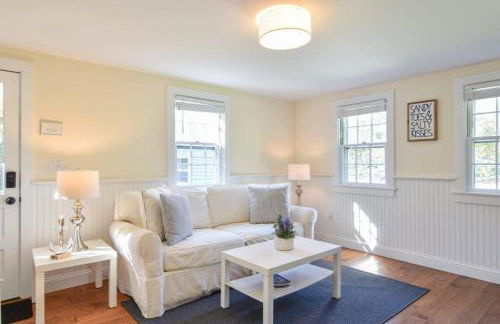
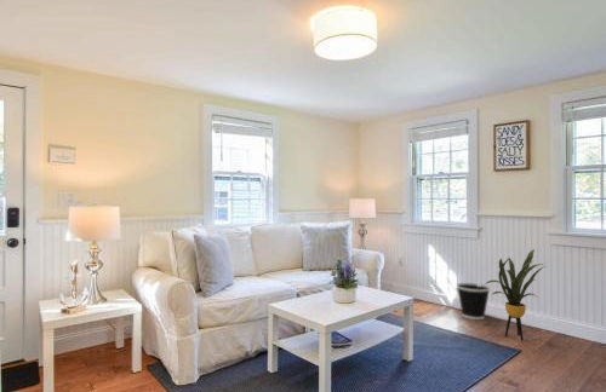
+ wastebasket (473, 301)
+ house plant (520, 294)
